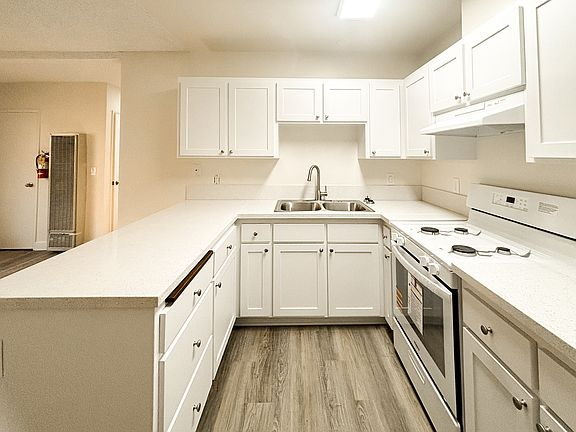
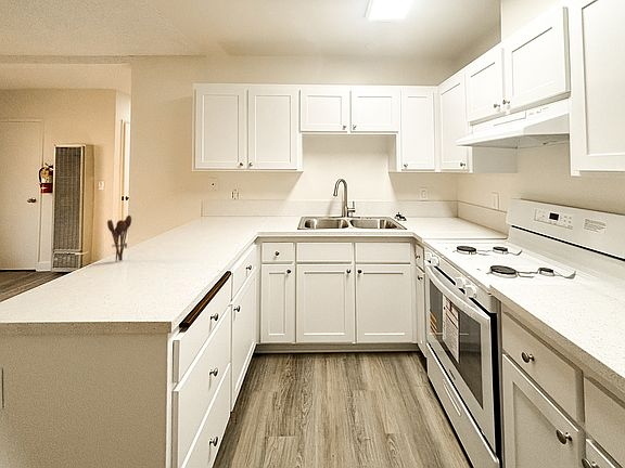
+ utensil holder (120, 237)
